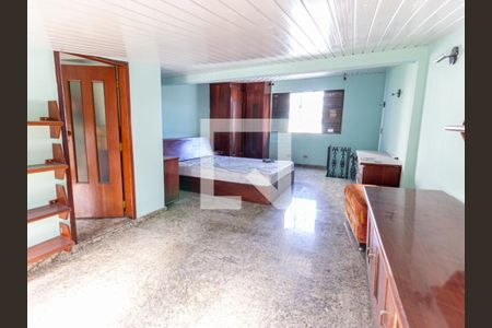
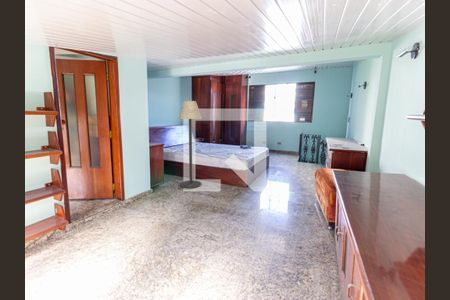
+ floor lamp (190, 144)
